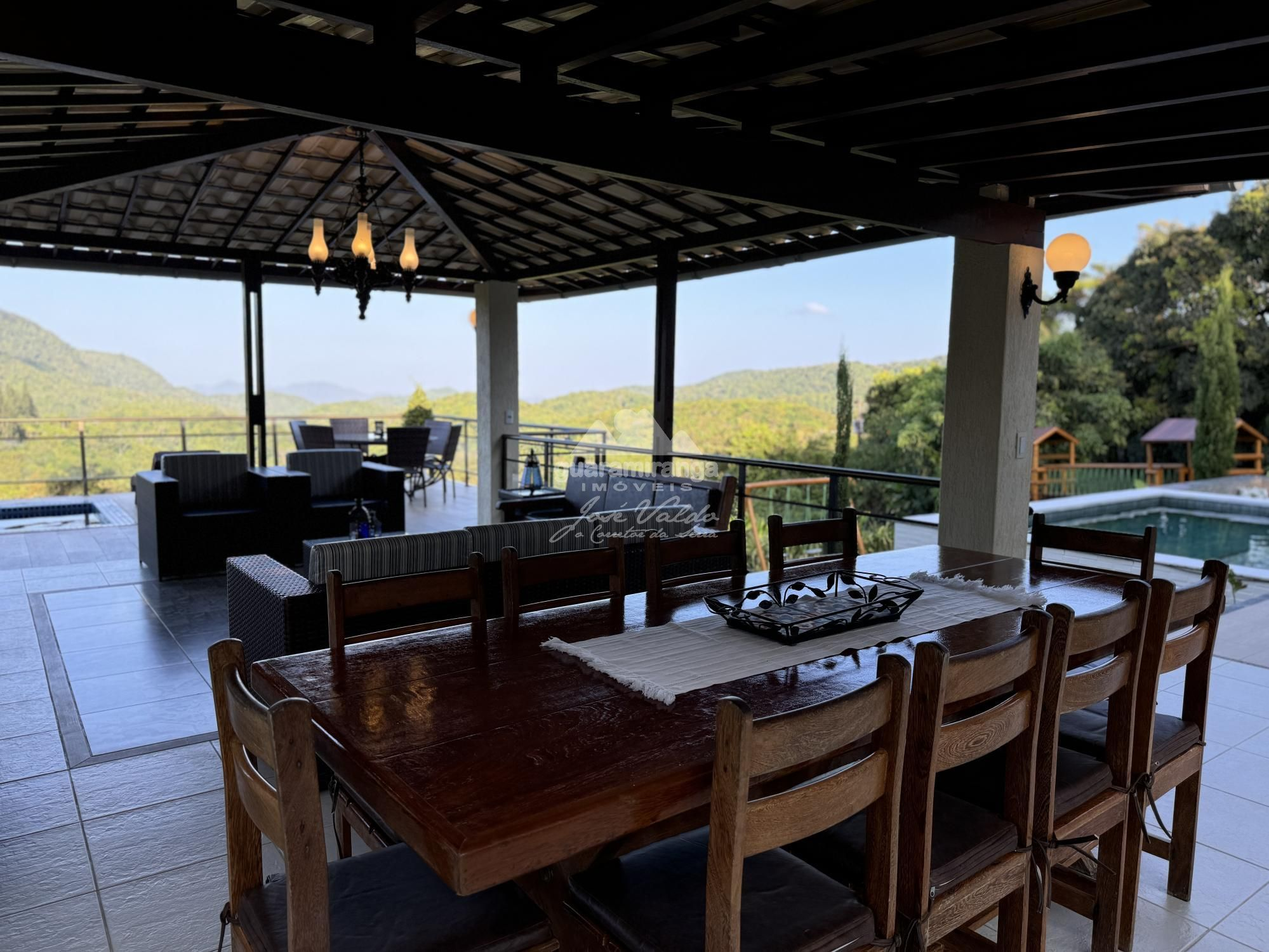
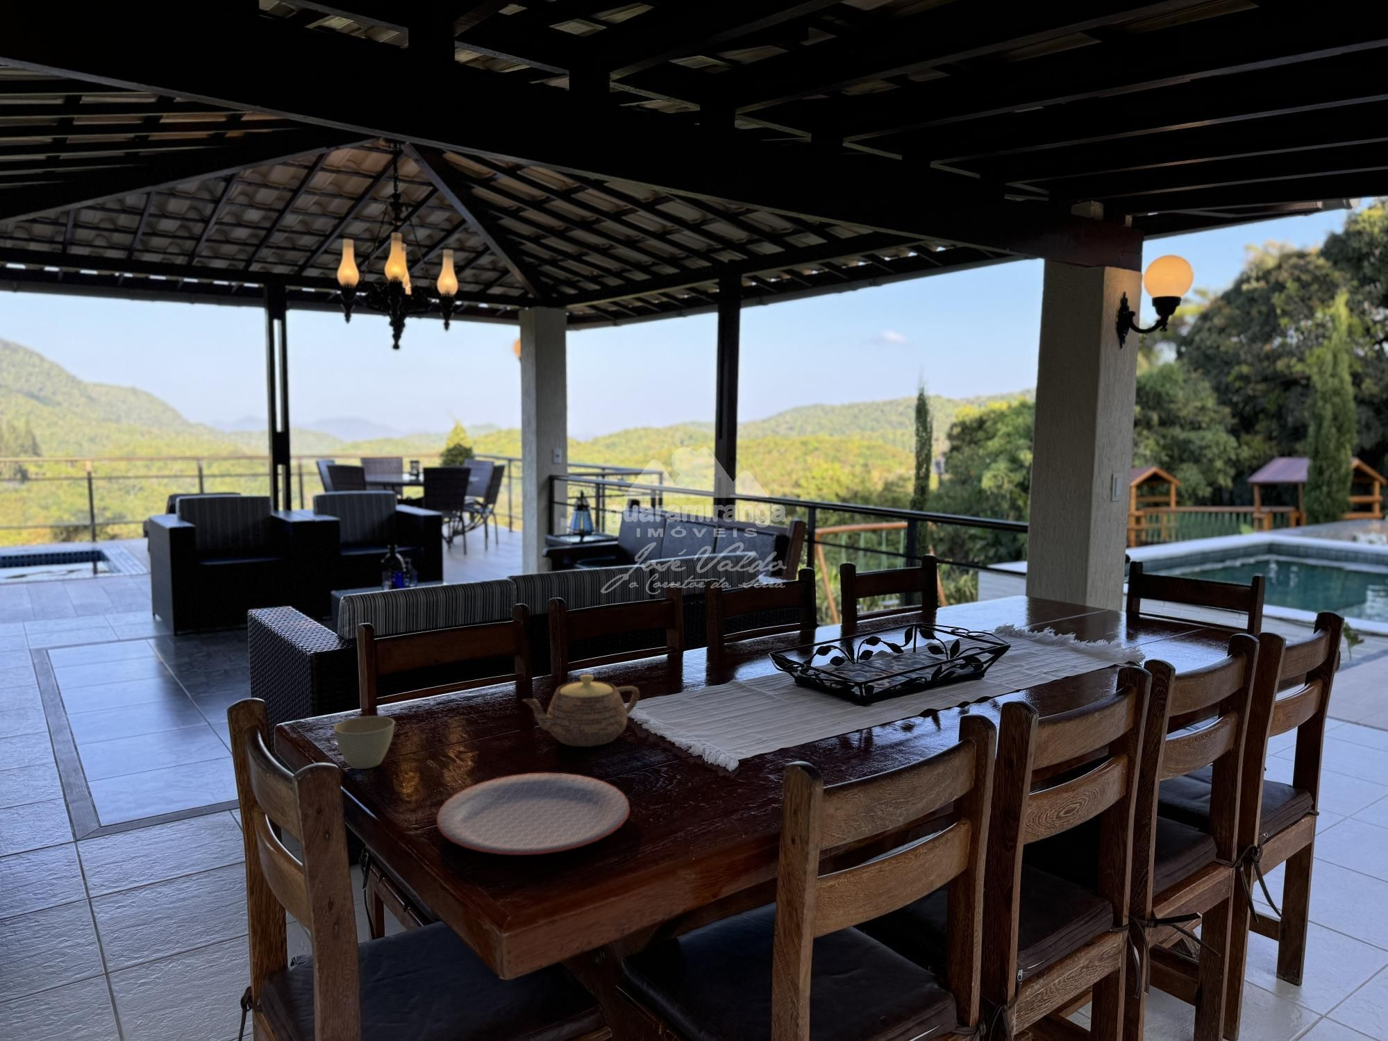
+ teapot (583, 707)
+ flower pot (364, 744)
+ plate (535, 816)
